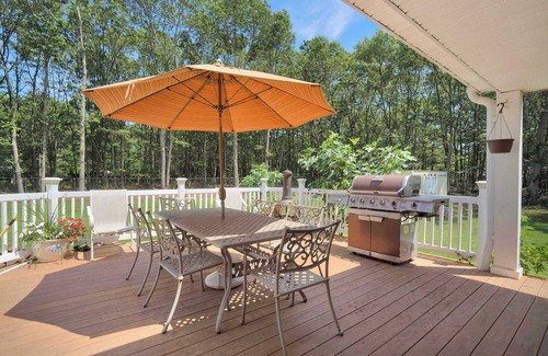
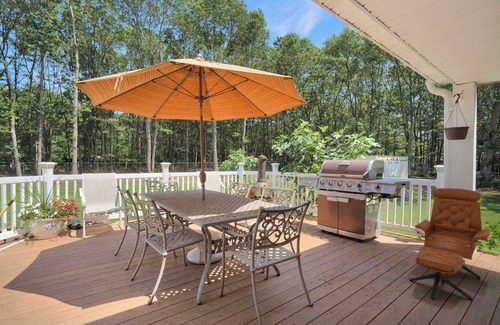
+ lounge chair (447, 234)
